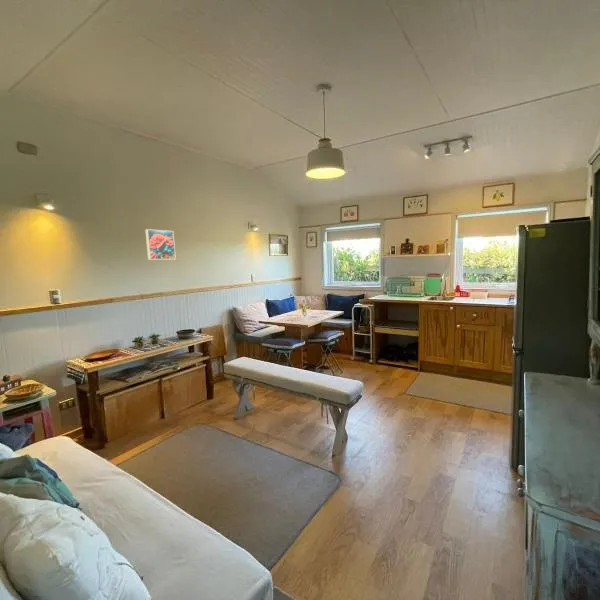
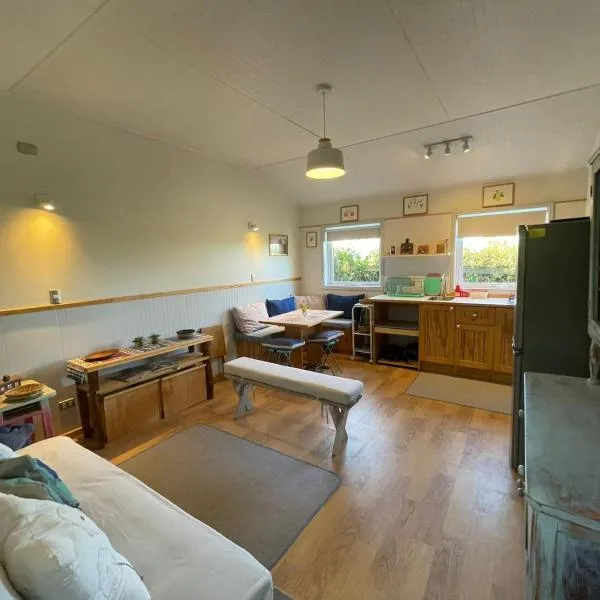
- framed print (161, 245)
